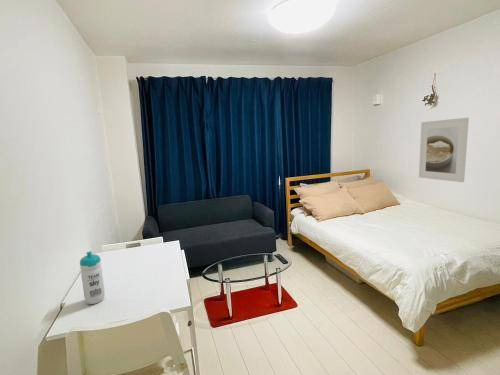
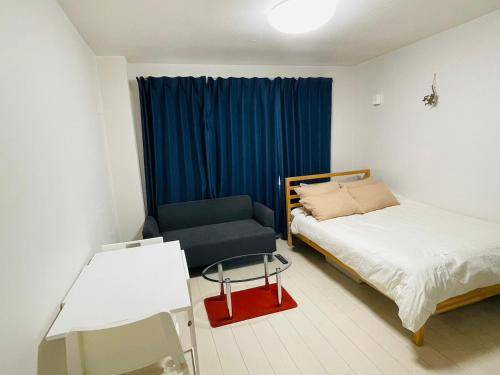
- water bottle (92, 276)
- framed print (441, 150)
